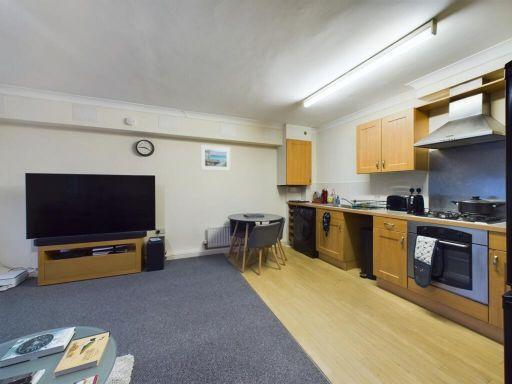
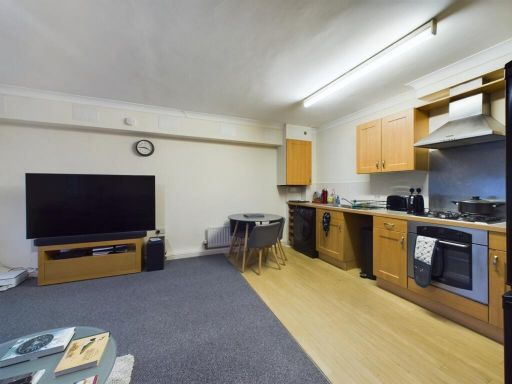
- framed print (215, 158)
